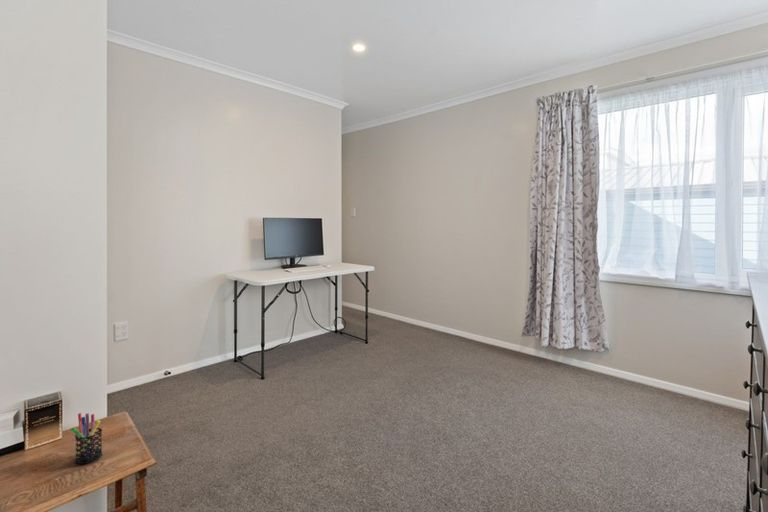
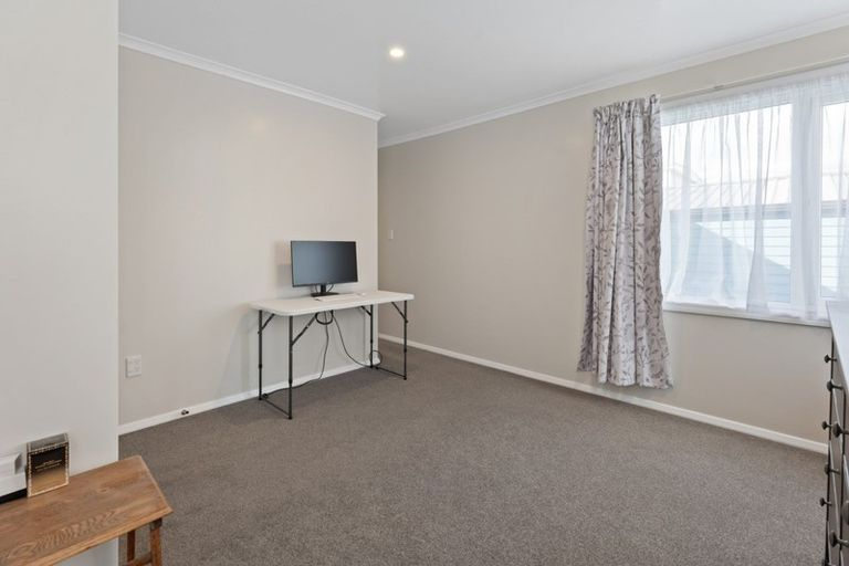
- pen holder (85, 437)
